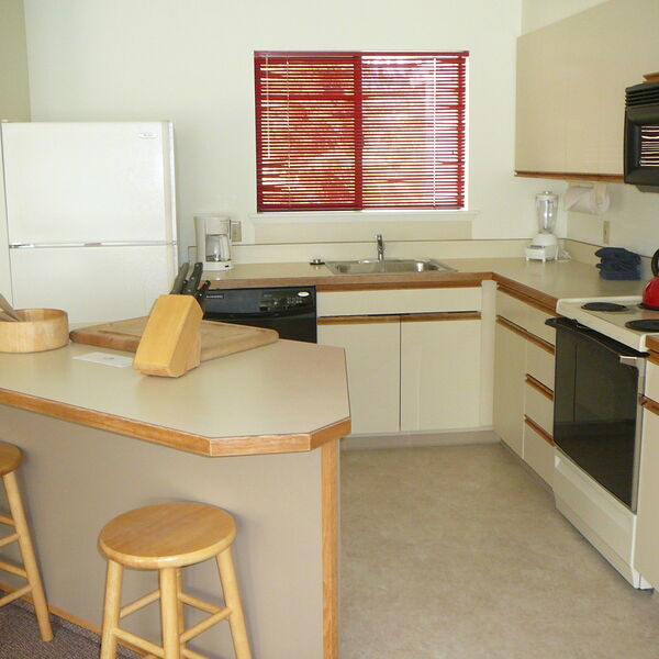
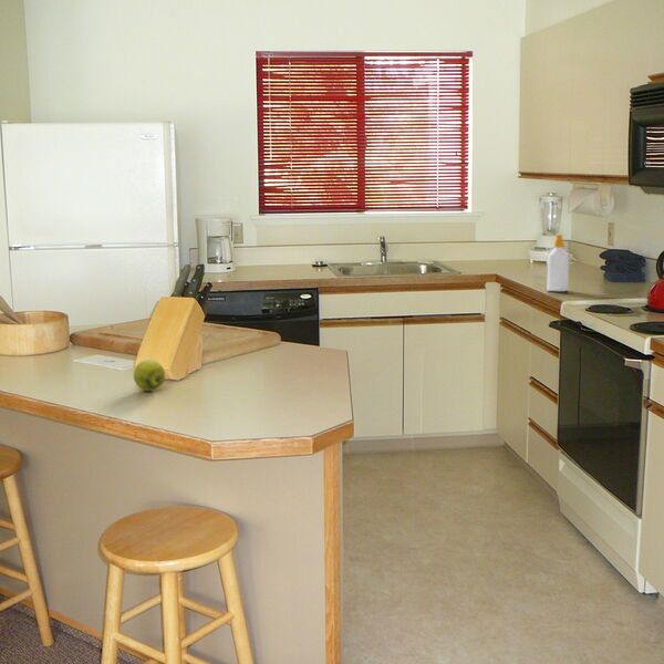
+ soap bottle (558, 262)
+ apple (148, 375)
